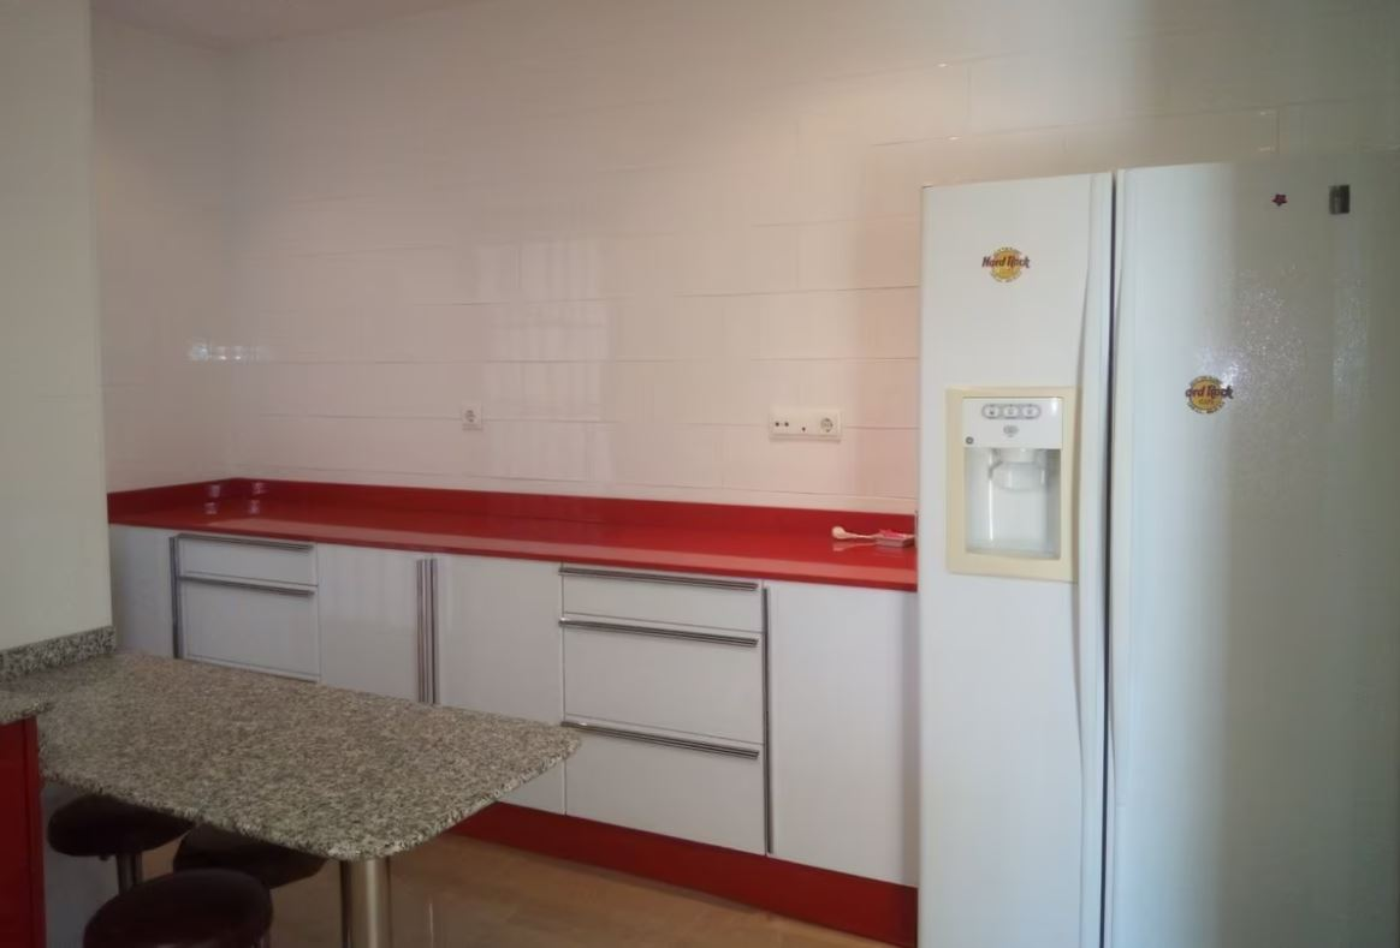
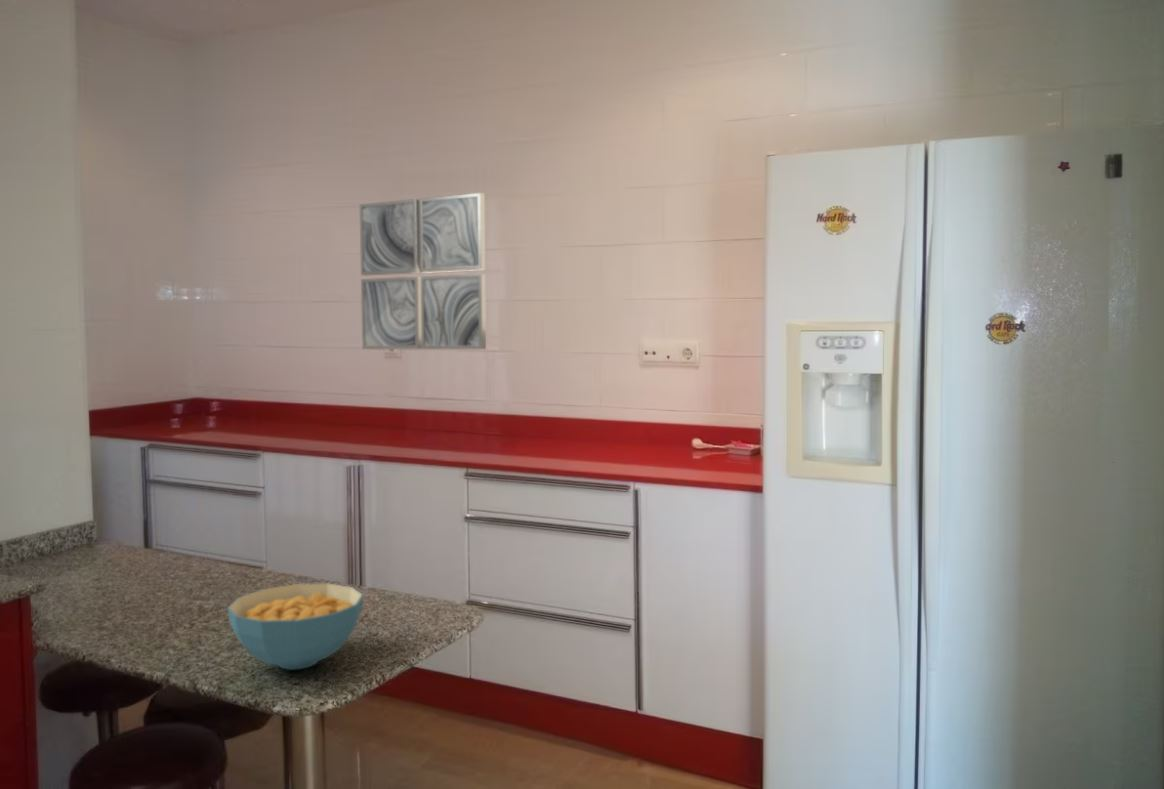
+ wall art (421, 276)
+ cereal bowl (297, 631)
